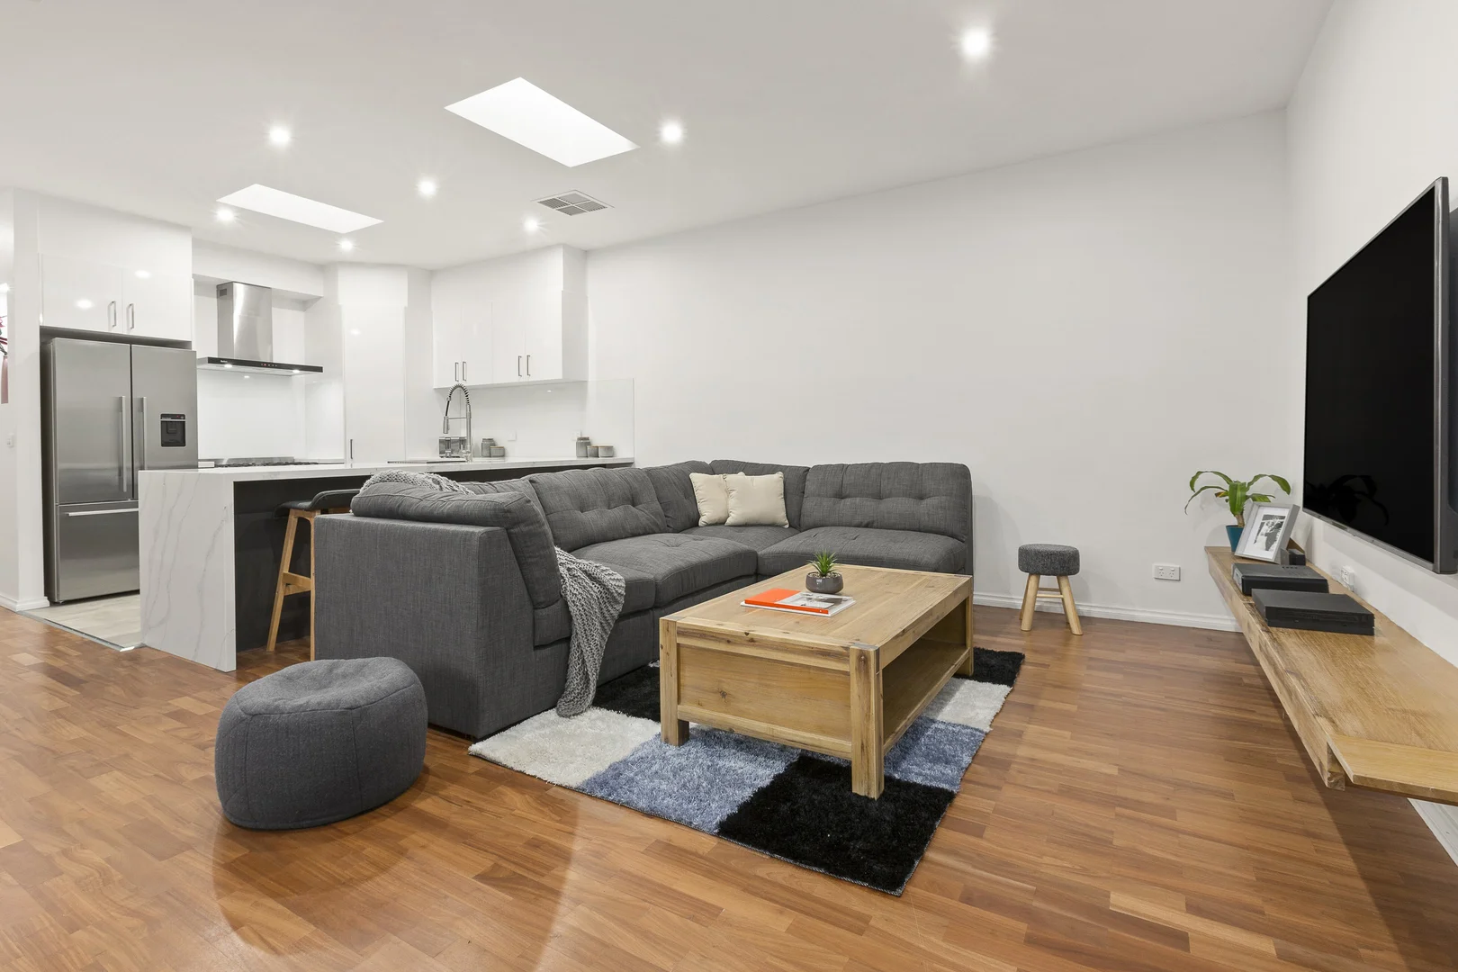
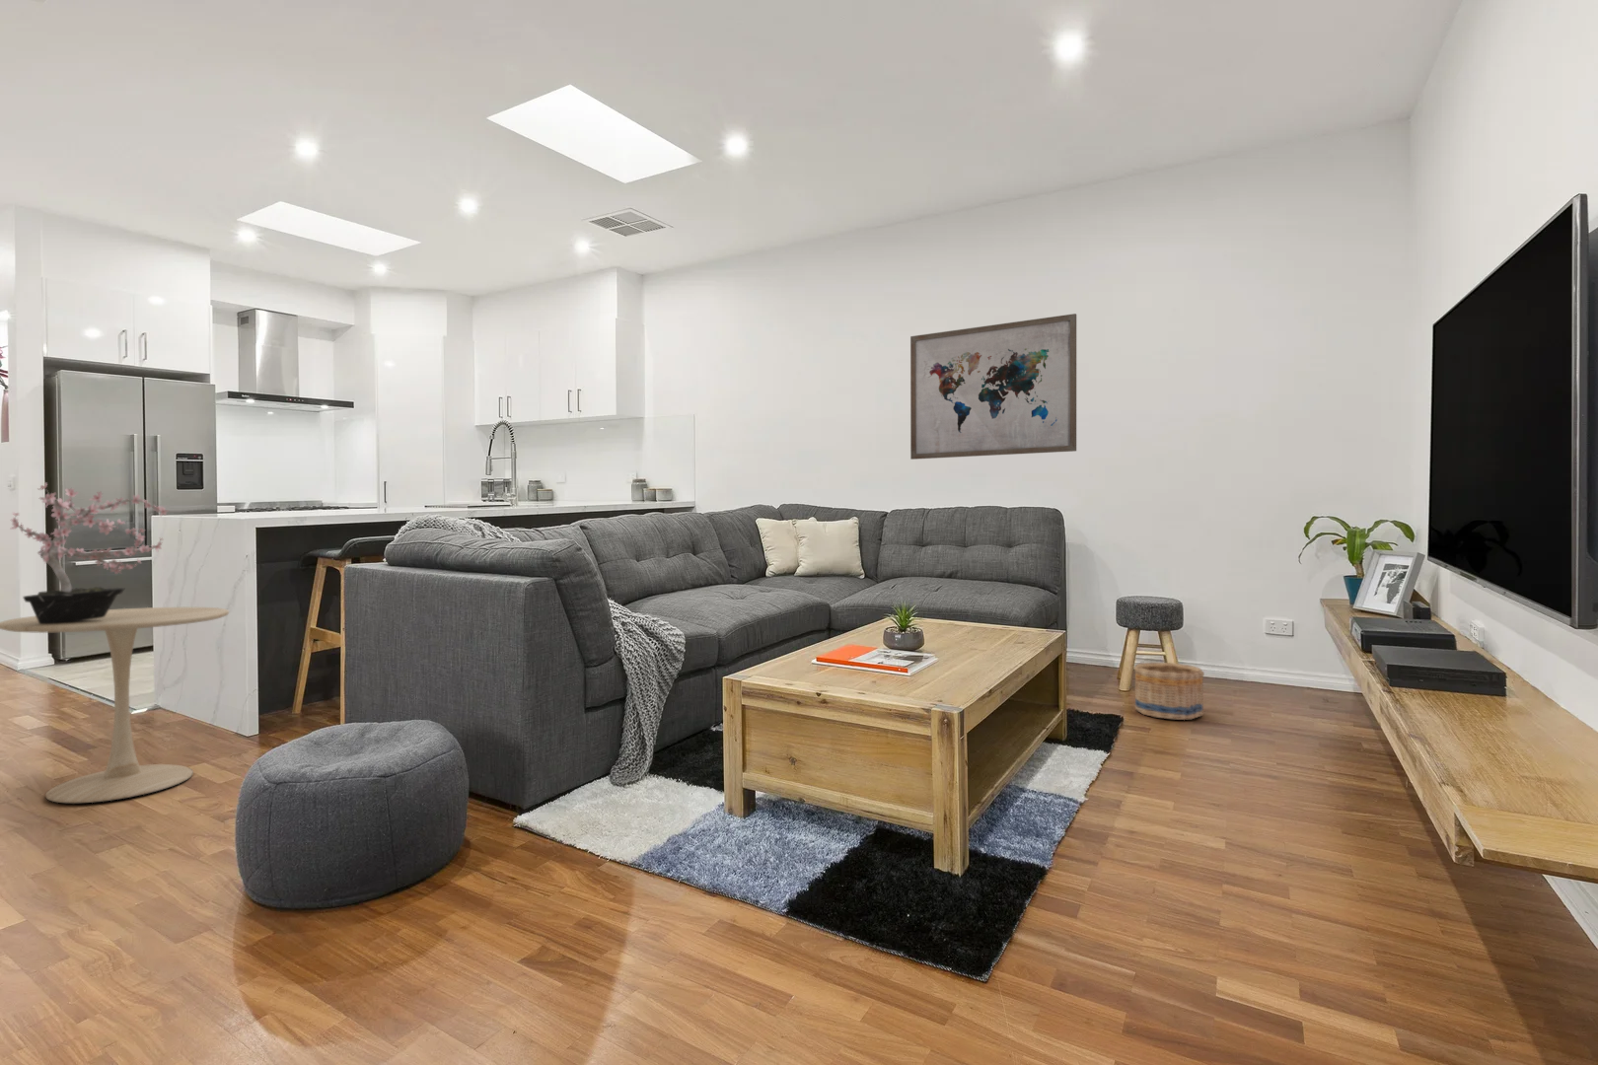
+ potted plant (101, 549)
+ basket (1168, 689)
+ wall art (988, 391)
+ side table (121, 700)
